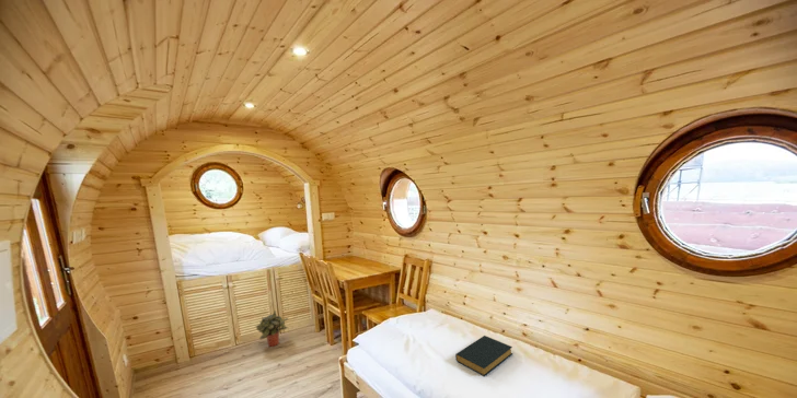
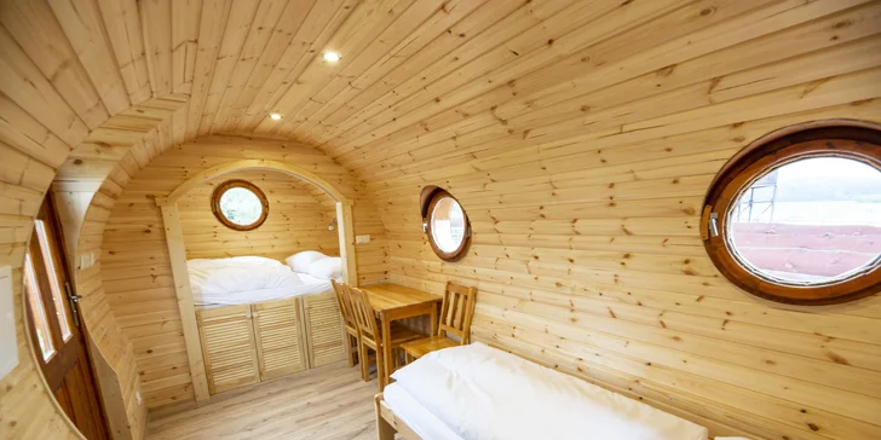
- potted plant (272, 328)
- hardback book (484, 353)
